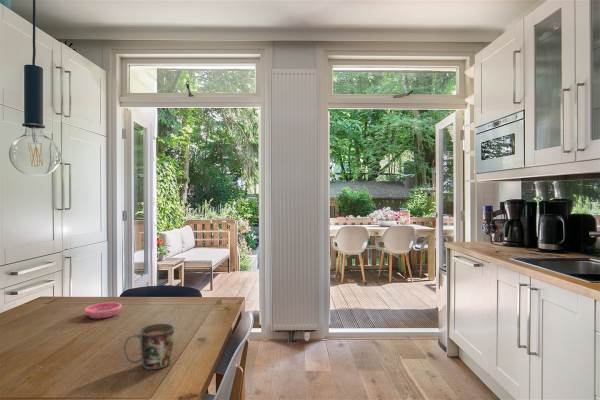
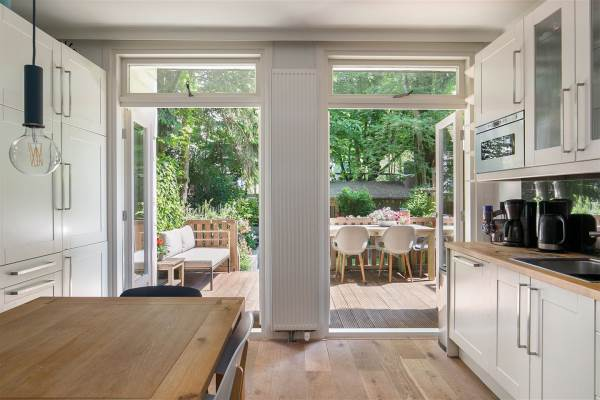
- mug (149, 347)
- saucer (103, 310)
